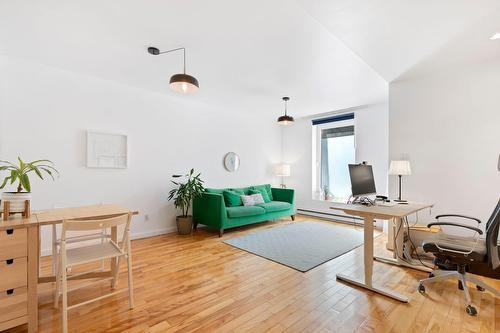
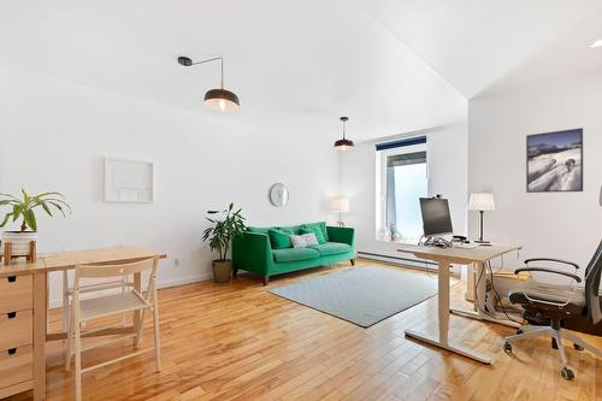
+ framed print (553, 161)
